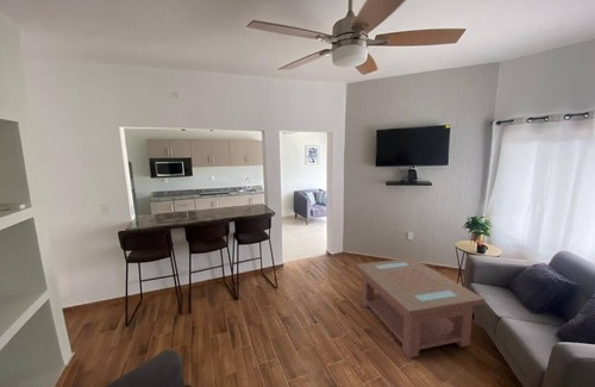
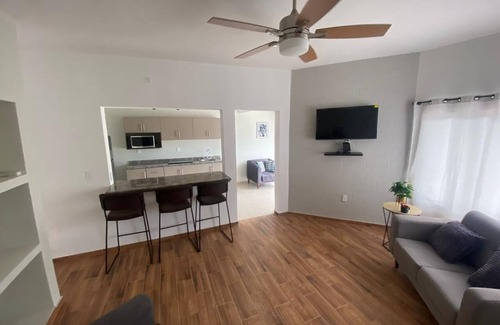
- coffee table (409, 300)
